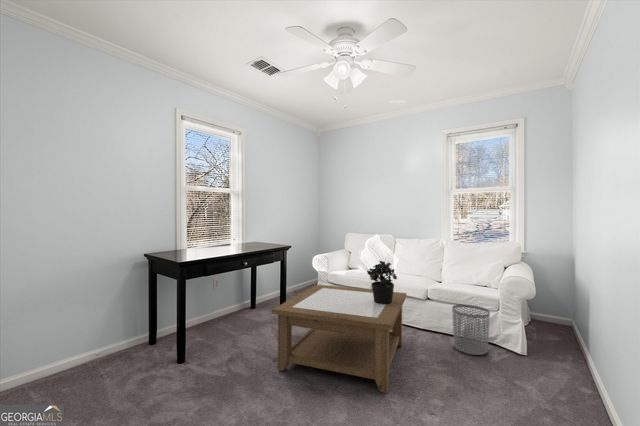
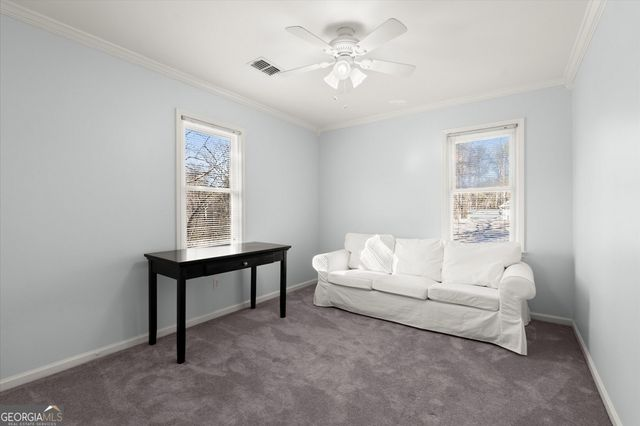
- waste bin (470, 329)
- potted plant (381, 280)
- coffee table (345, 328)
